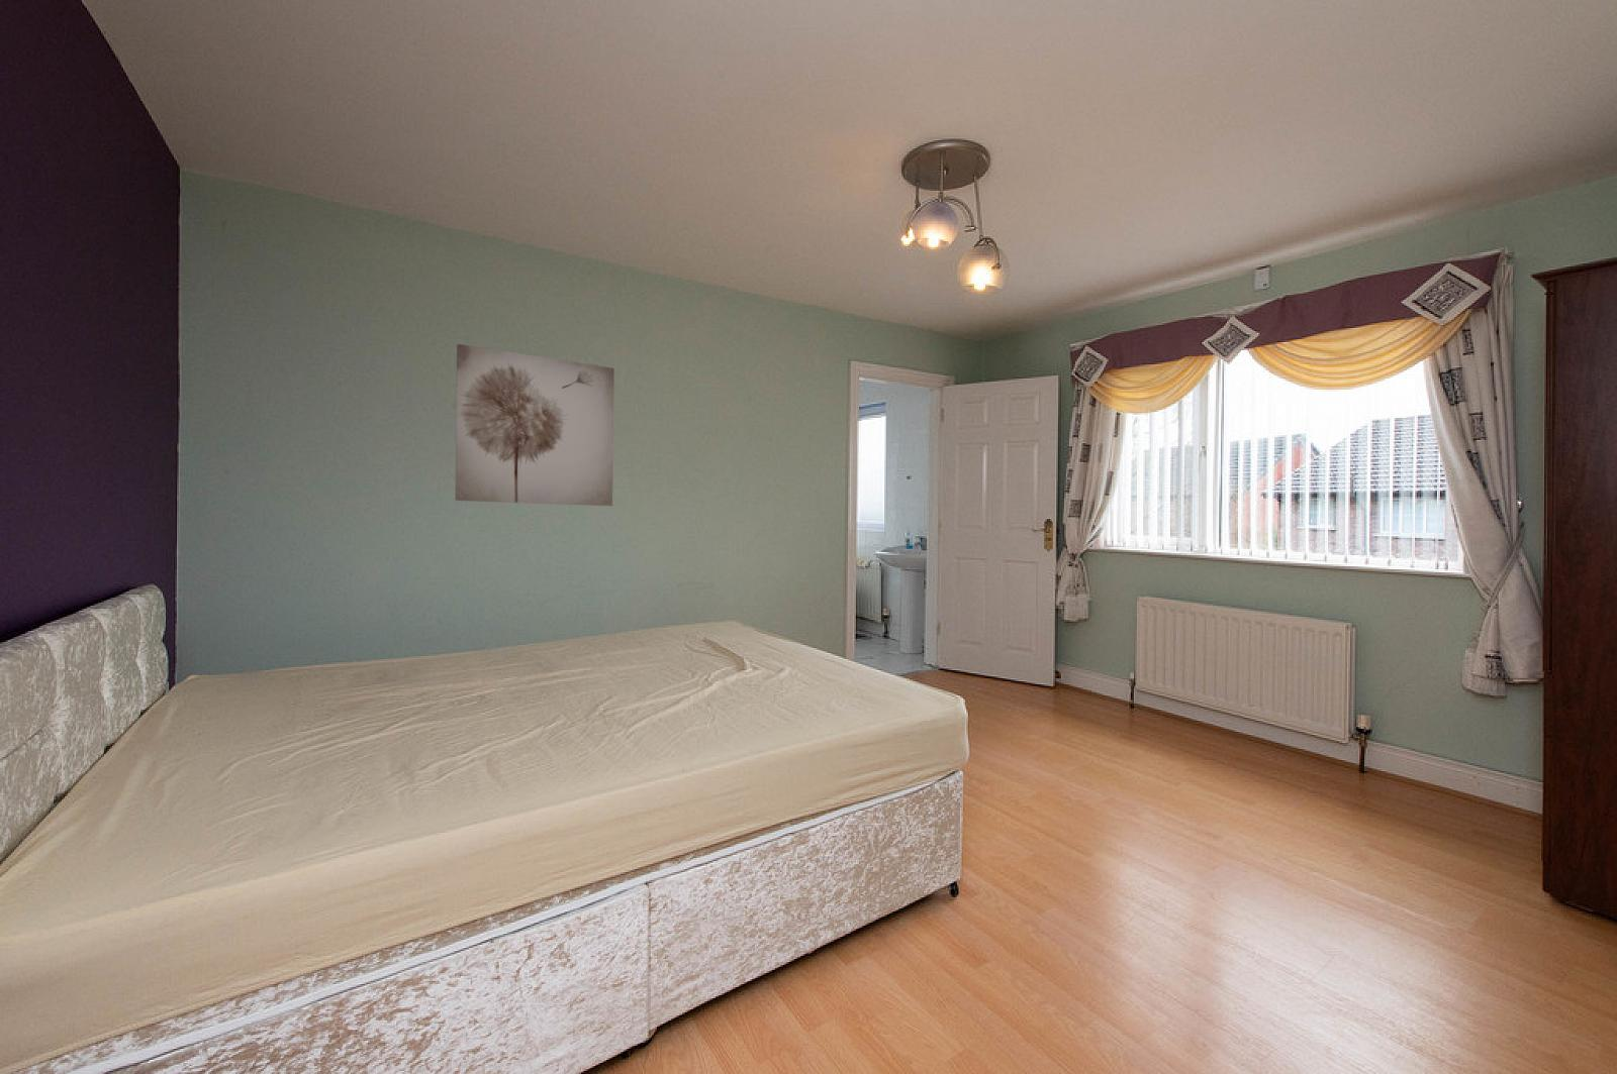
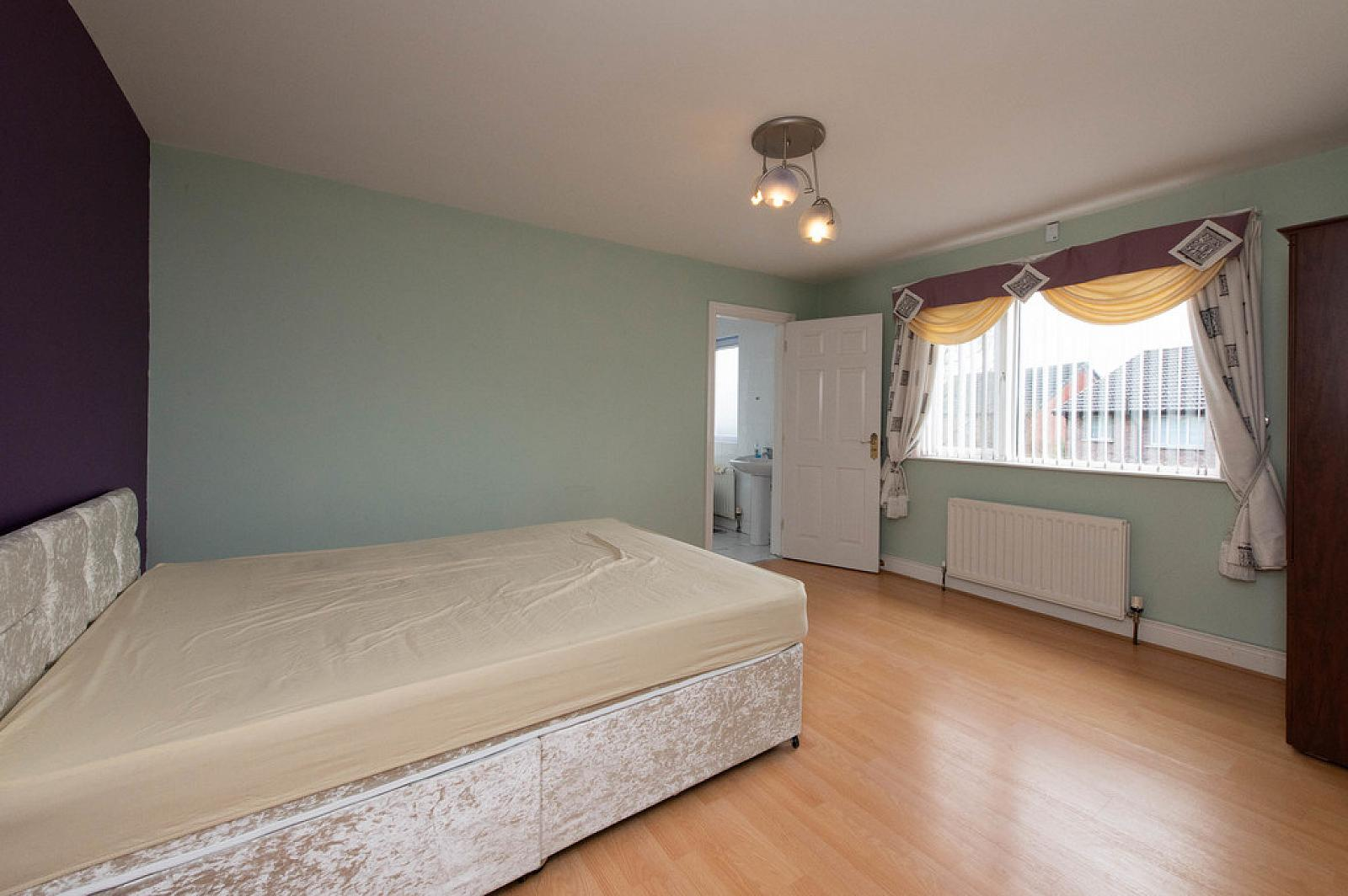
- wall art (539, 430)
